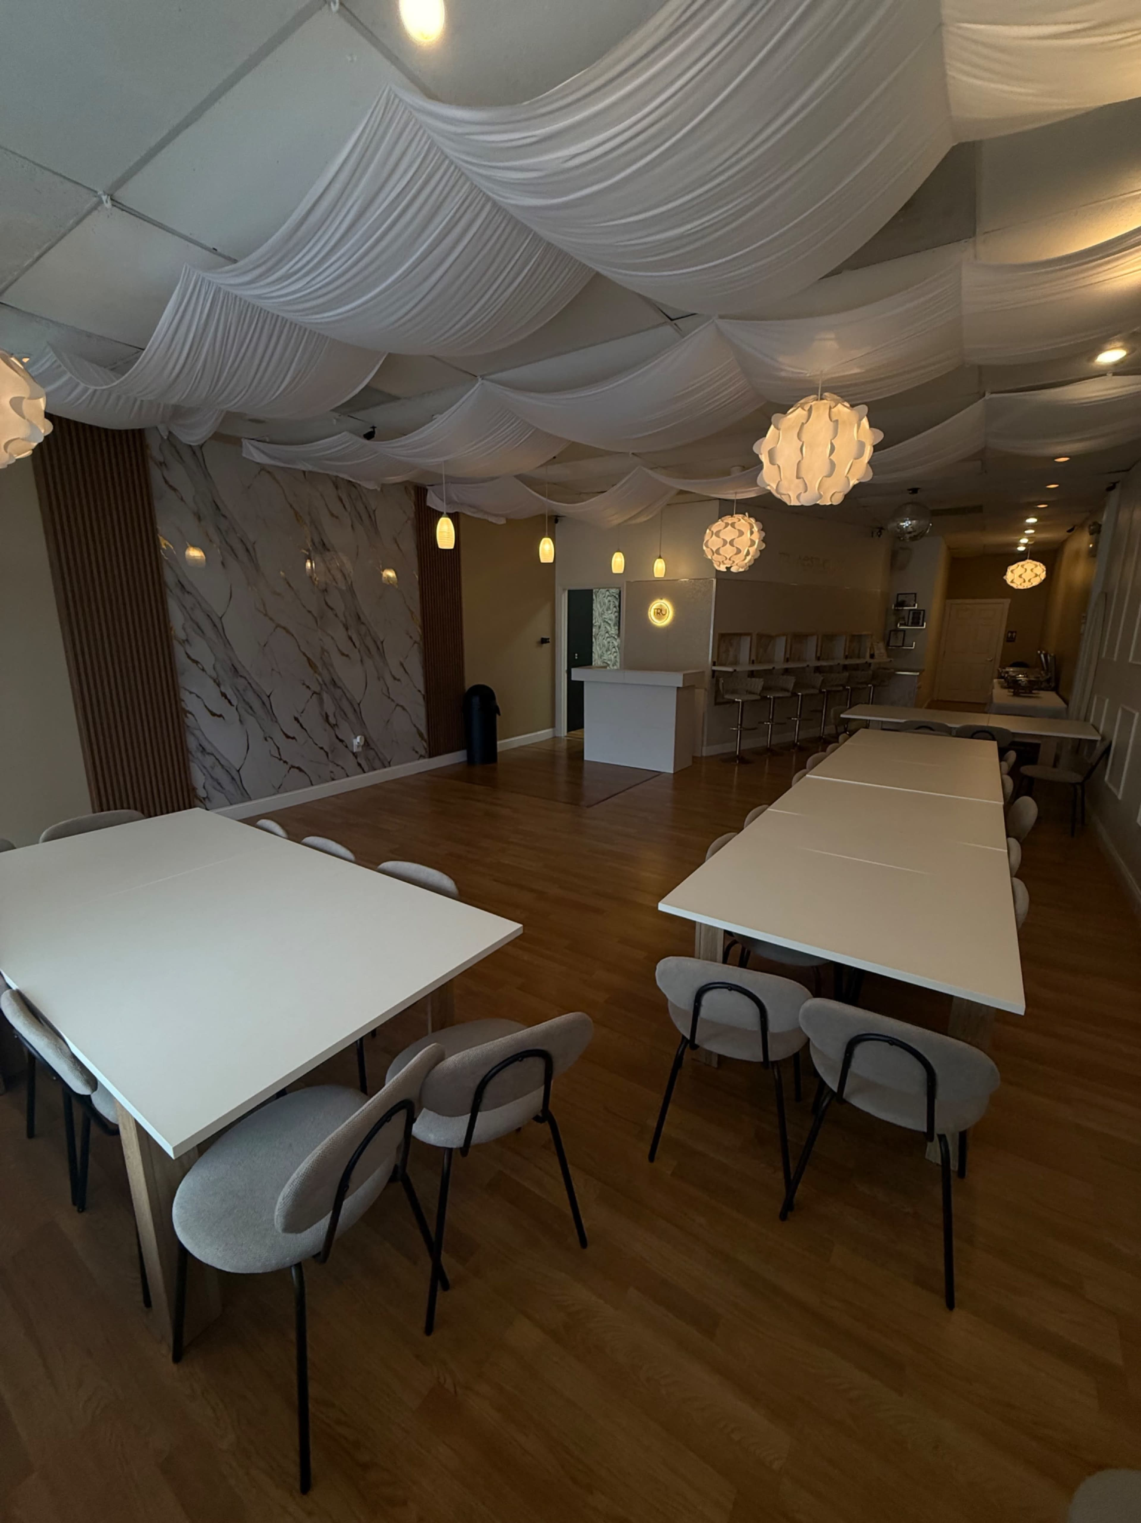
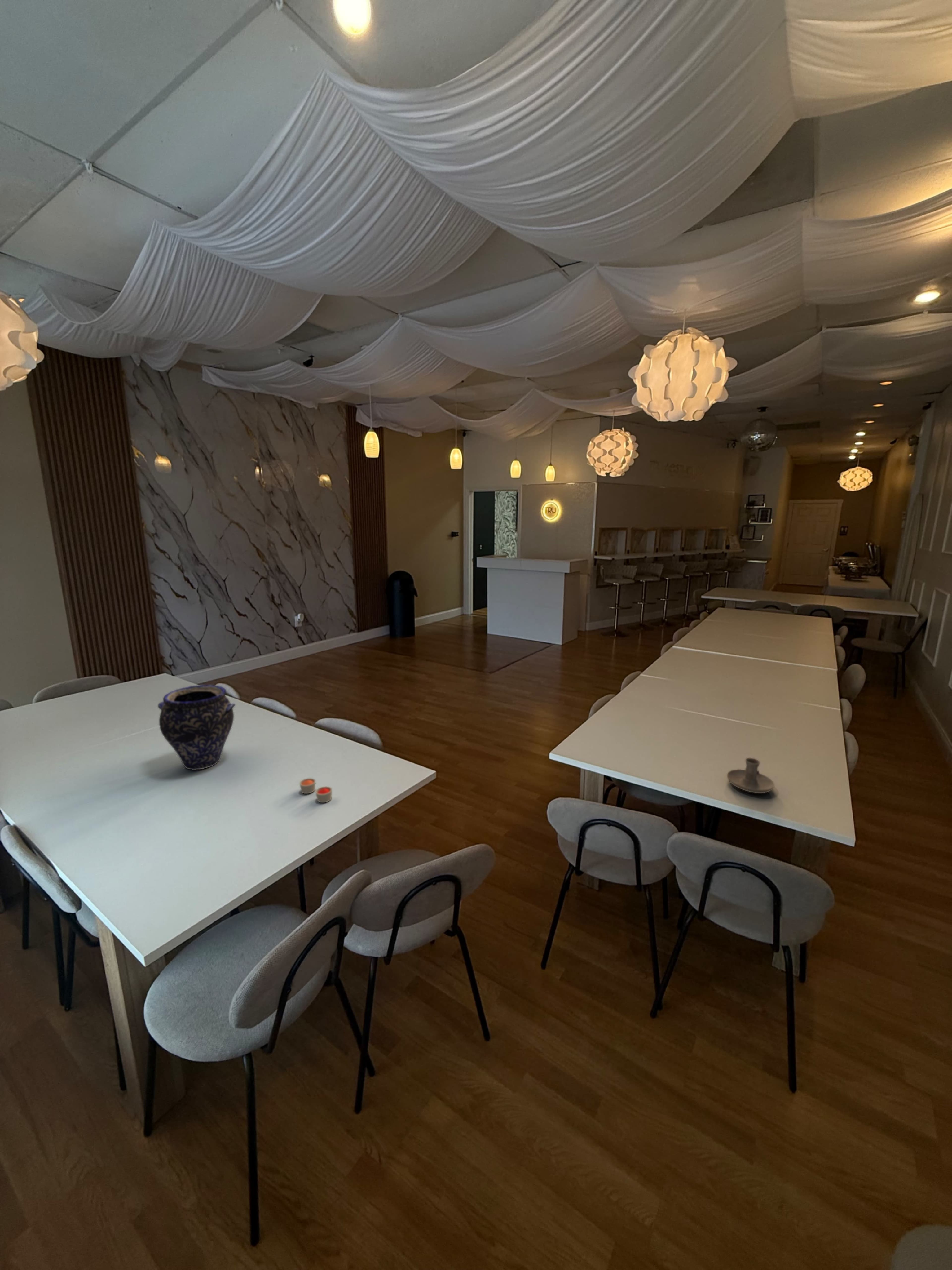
+ candle holder (751, 771)
+ vase (200, 728)
+ candle (316, 790)
